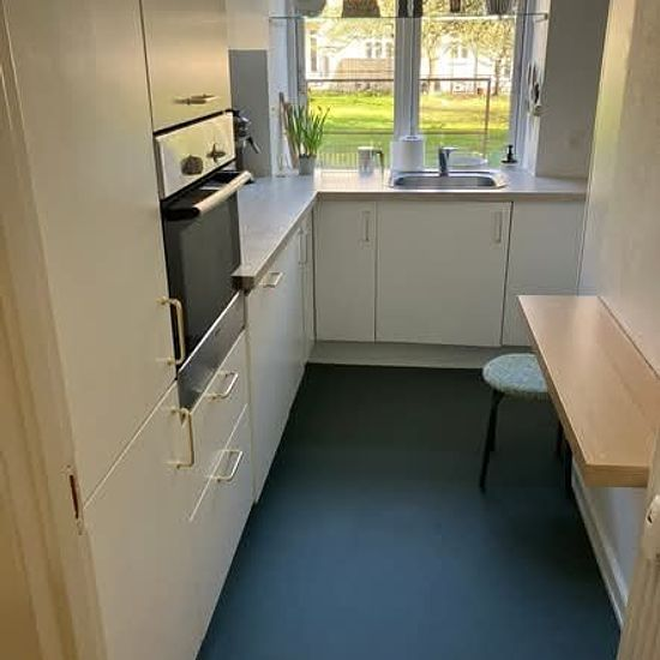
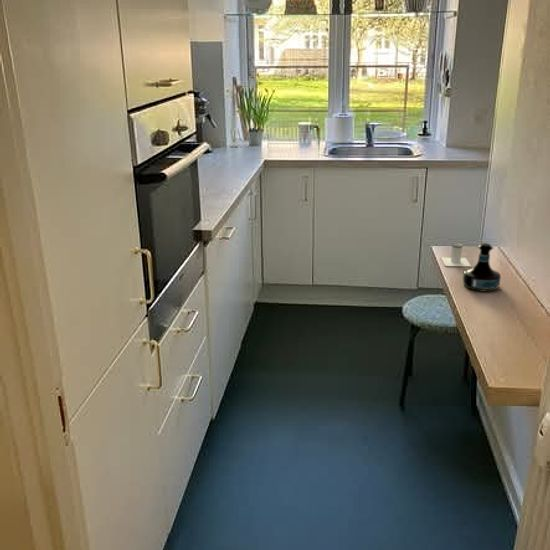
+ salt shaker (456, 253)
+ tequila bottle (483, 265)
